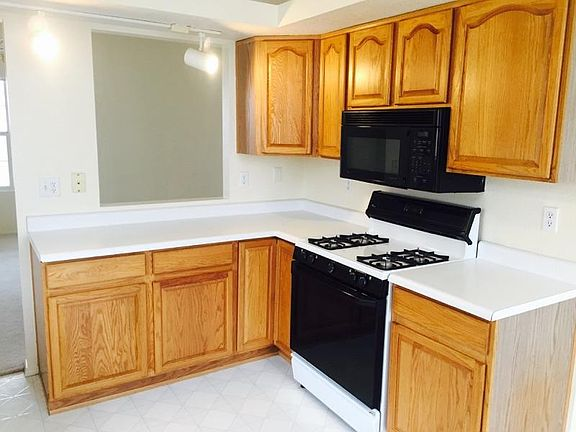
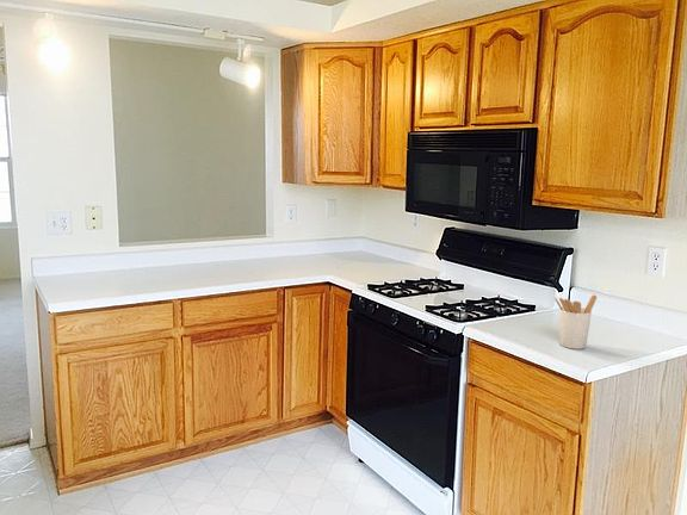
+ utensil holder (572, 319)
